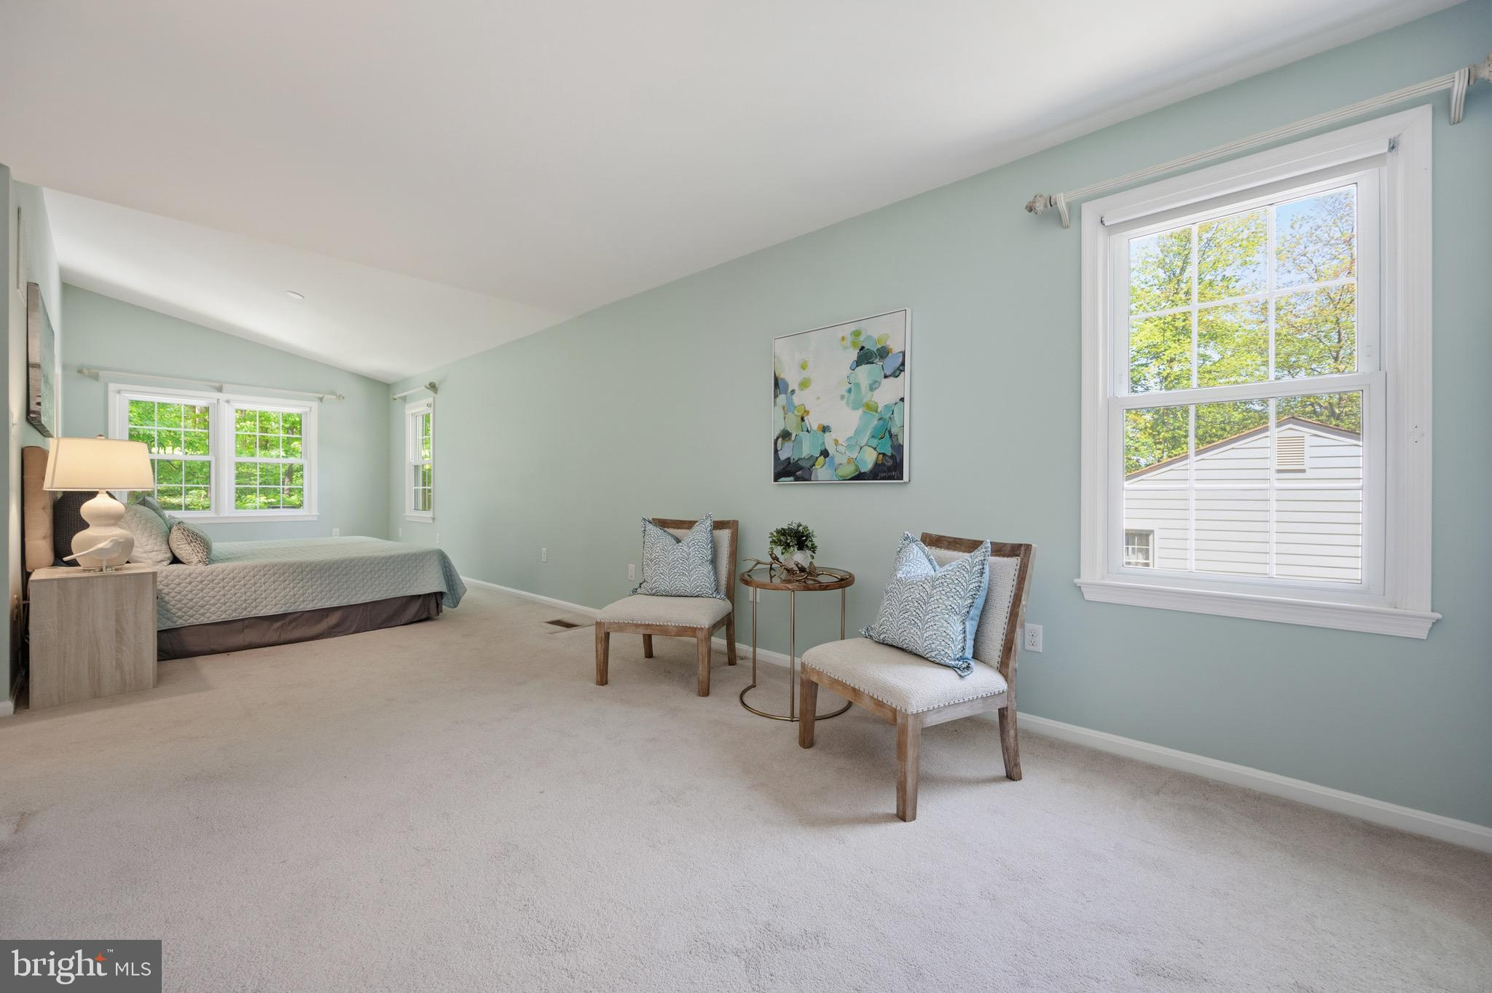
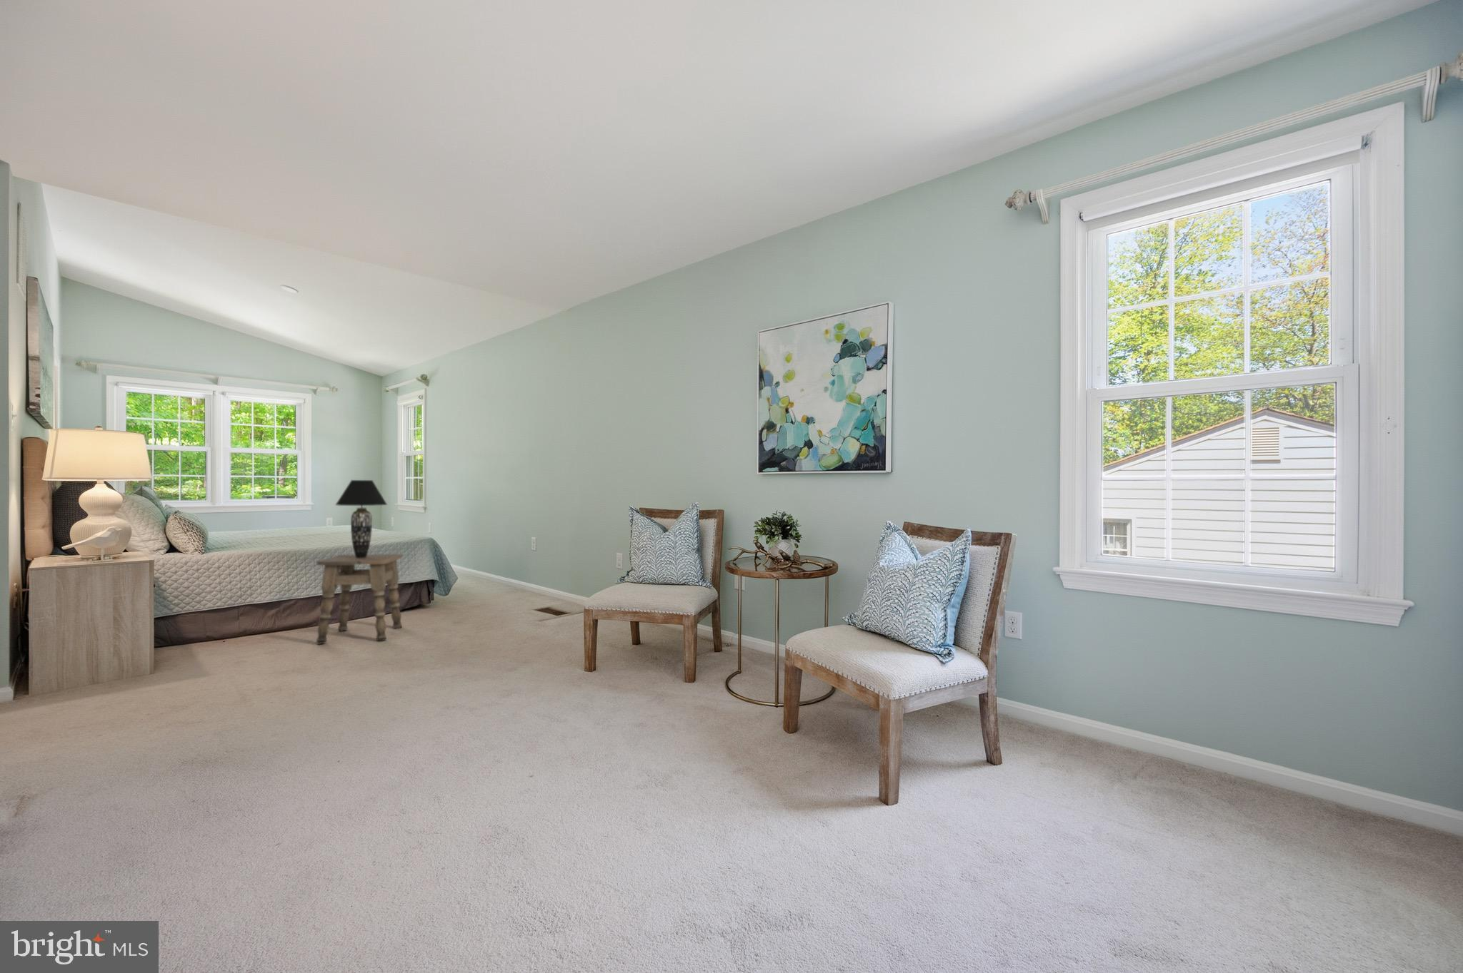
+ side table (350, 596)
+ table lamp (362, 518)
